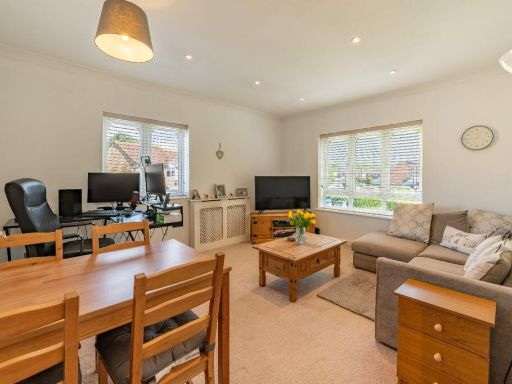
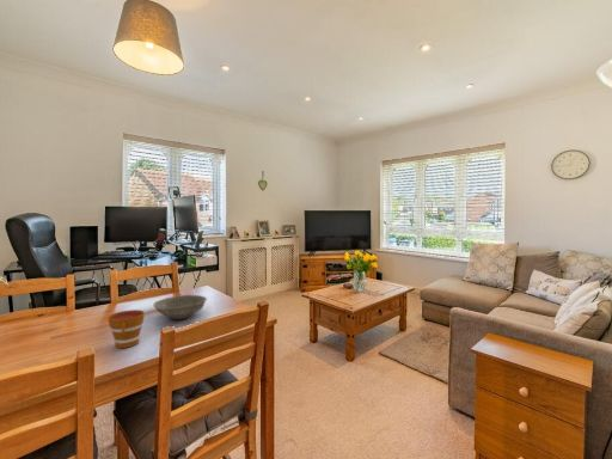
+ bowl (180, 307)
+ cup (127, 330)
